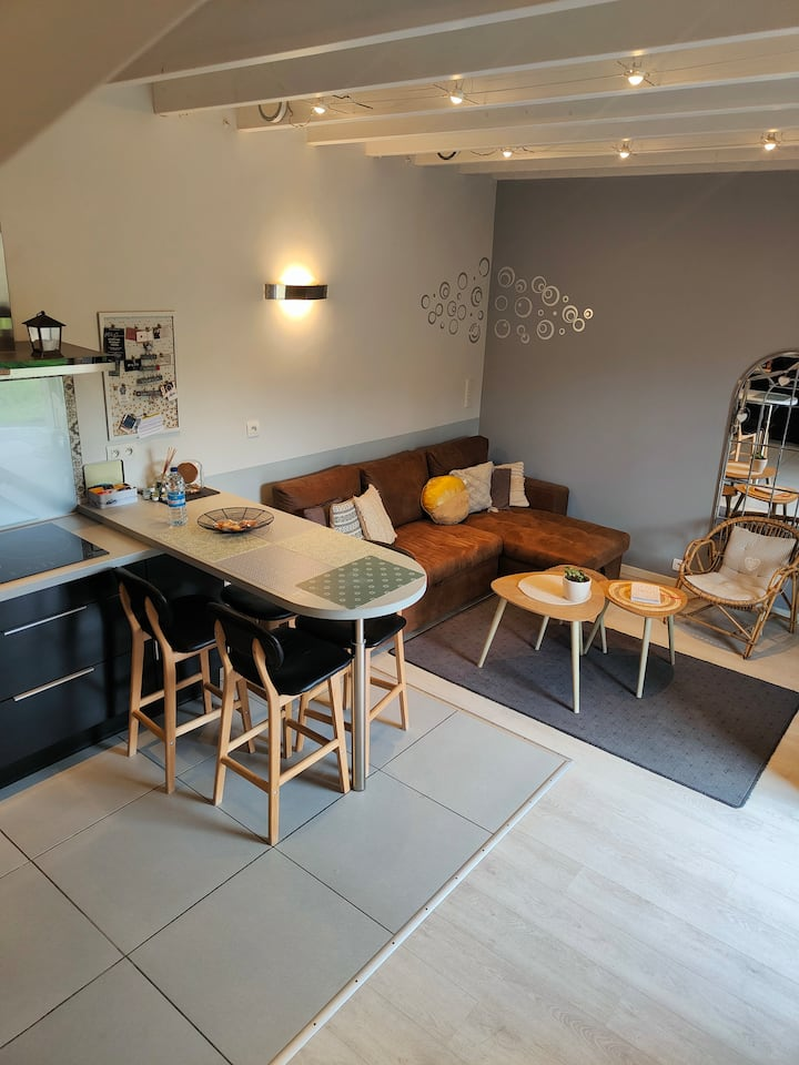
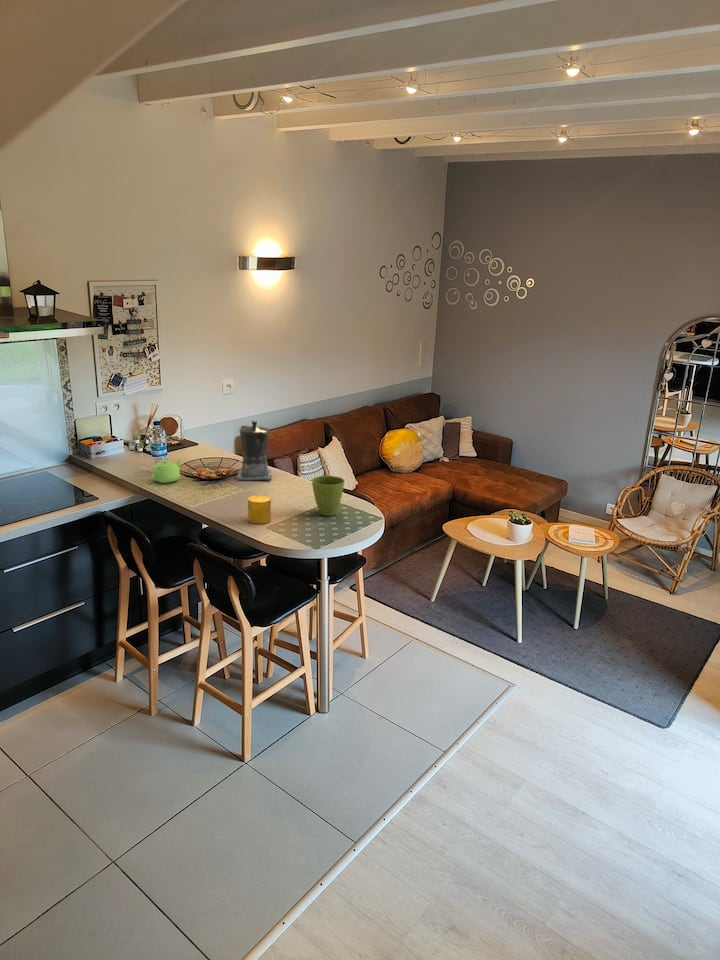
+ cup (259, 509)
+ flower pot (327, 496)
+ coffee maker (254, 448)
+ teapot (167, 470)
